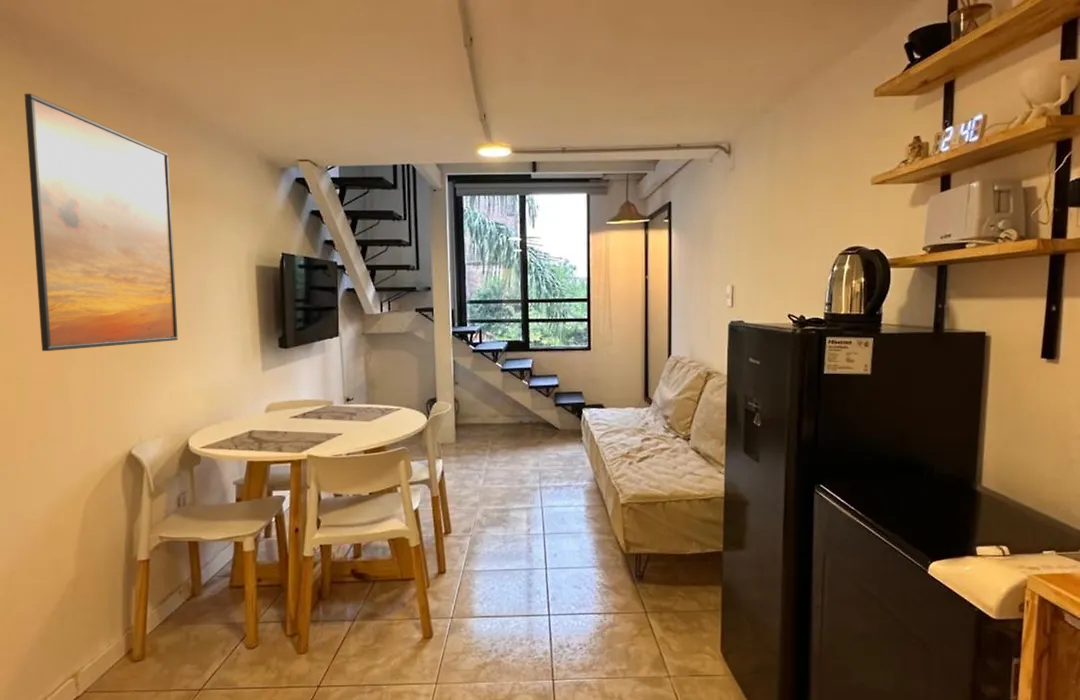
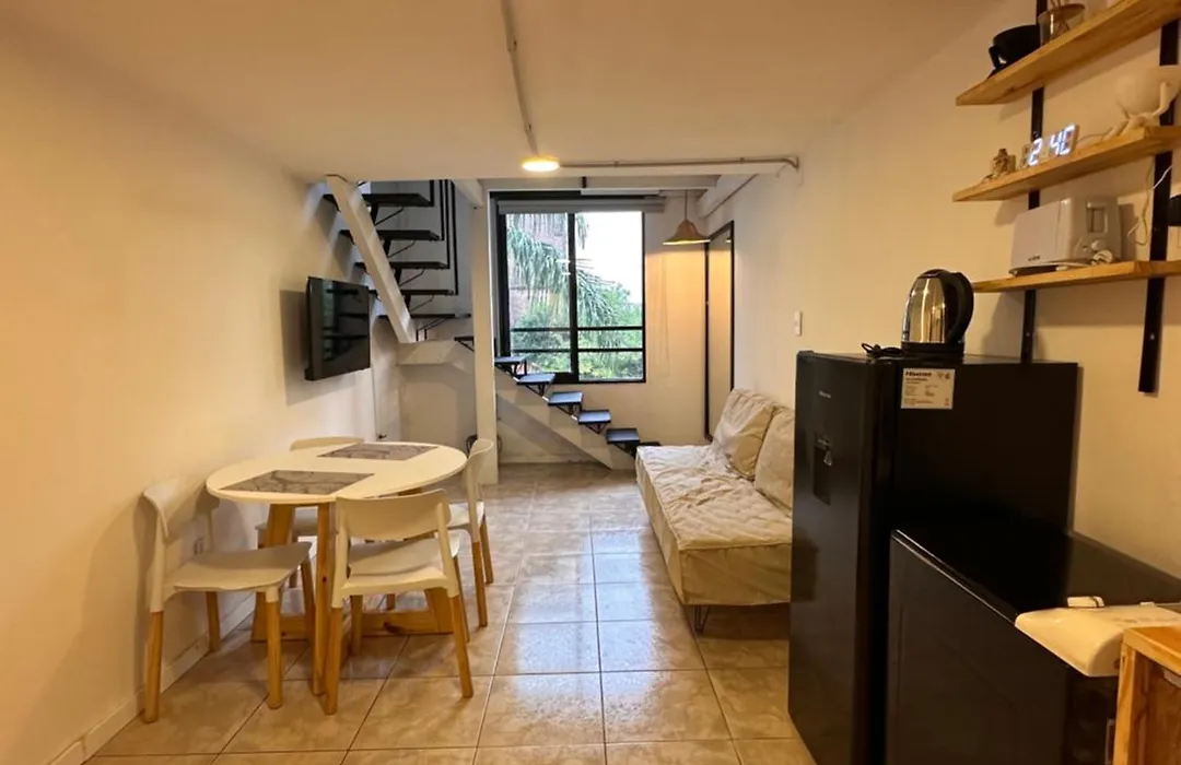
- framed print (114, 237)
